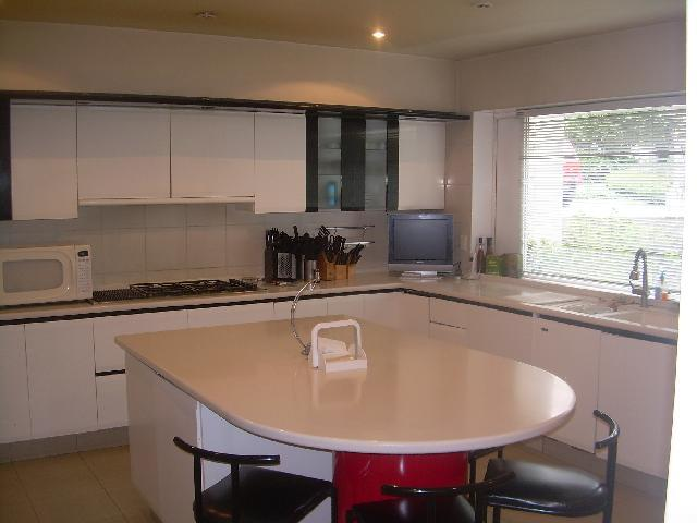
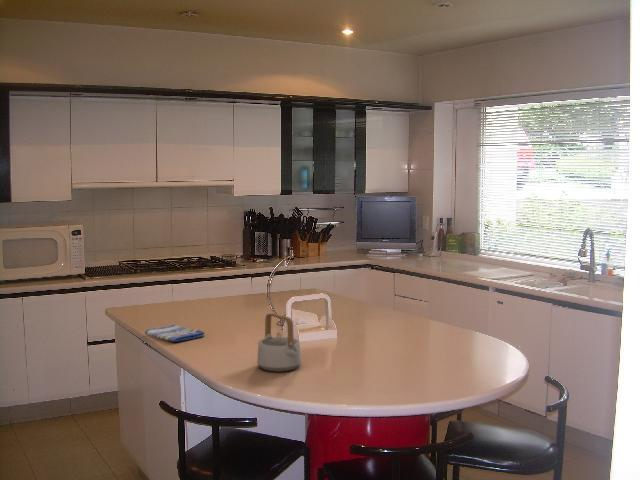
+ dish towel (174, 332)
+ teapot (281, 341)
